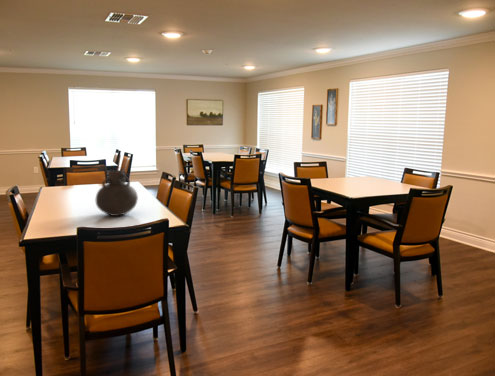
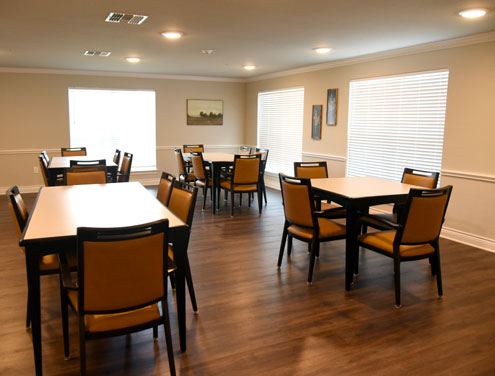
- vase (116, 192)
